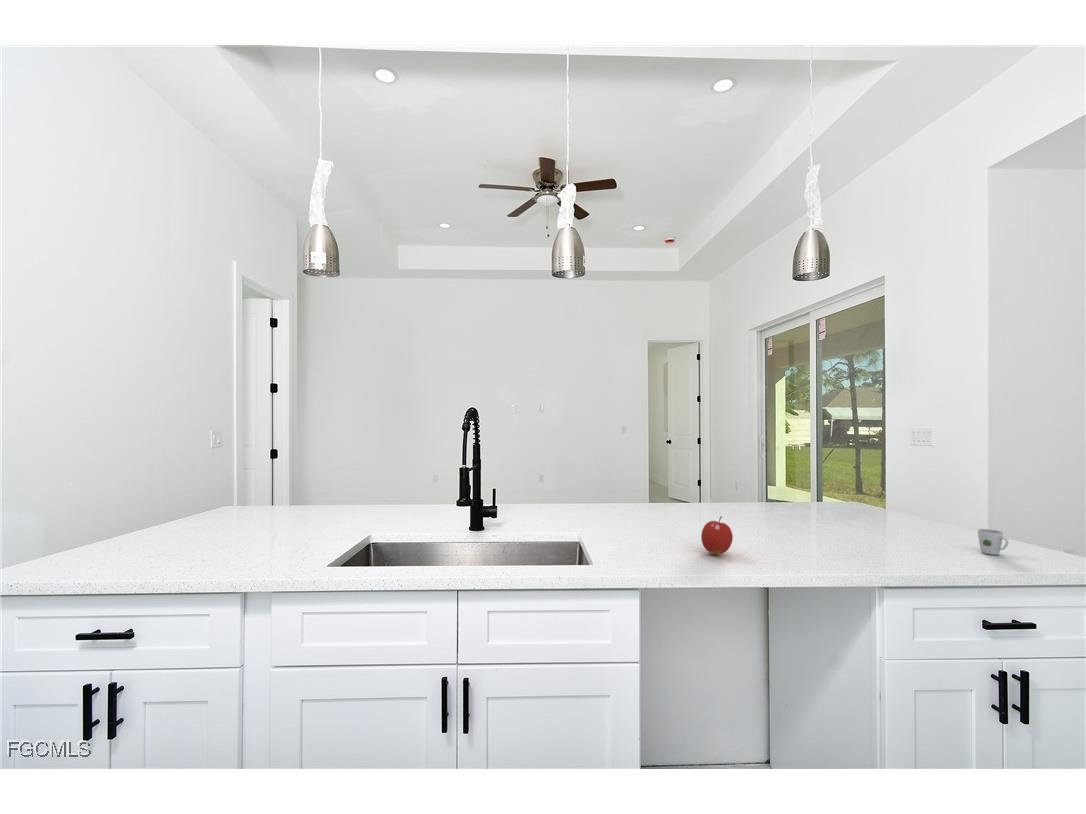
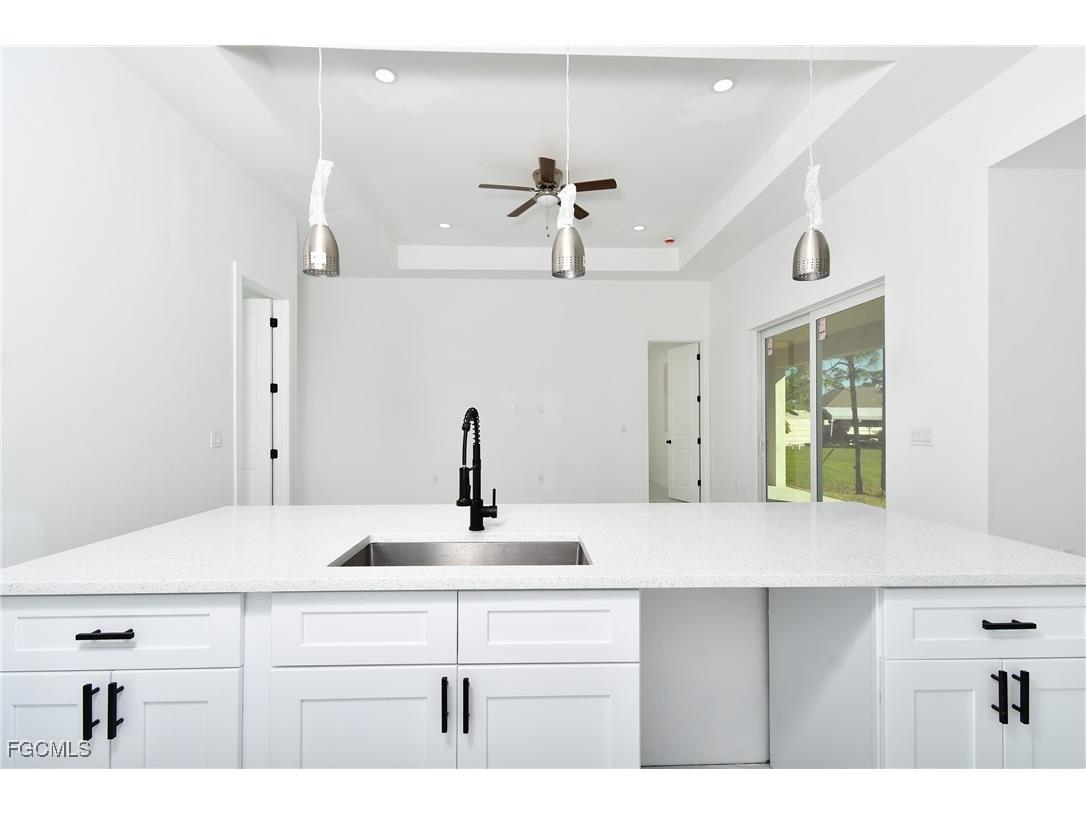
- cup (993, 534)
- fruit (716, 534)
